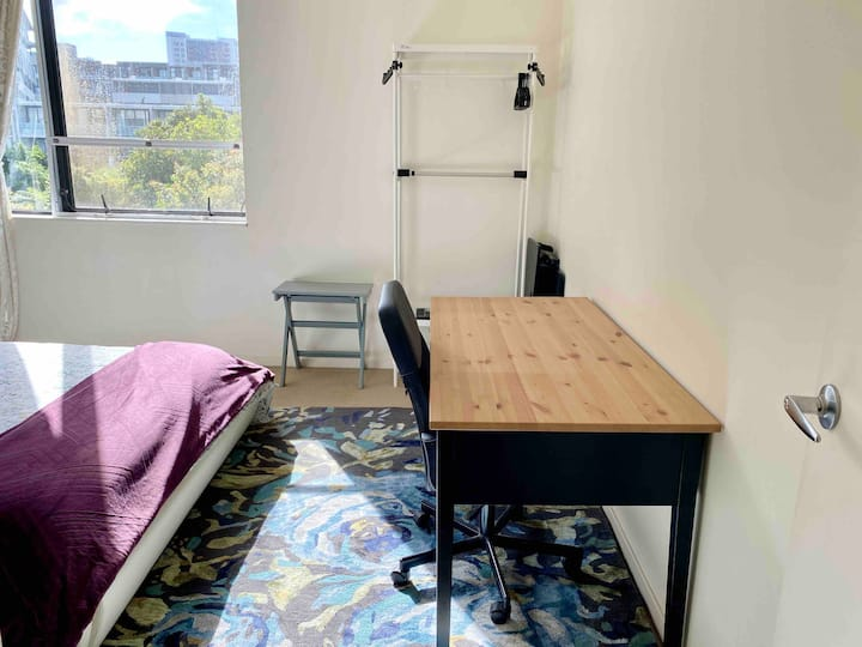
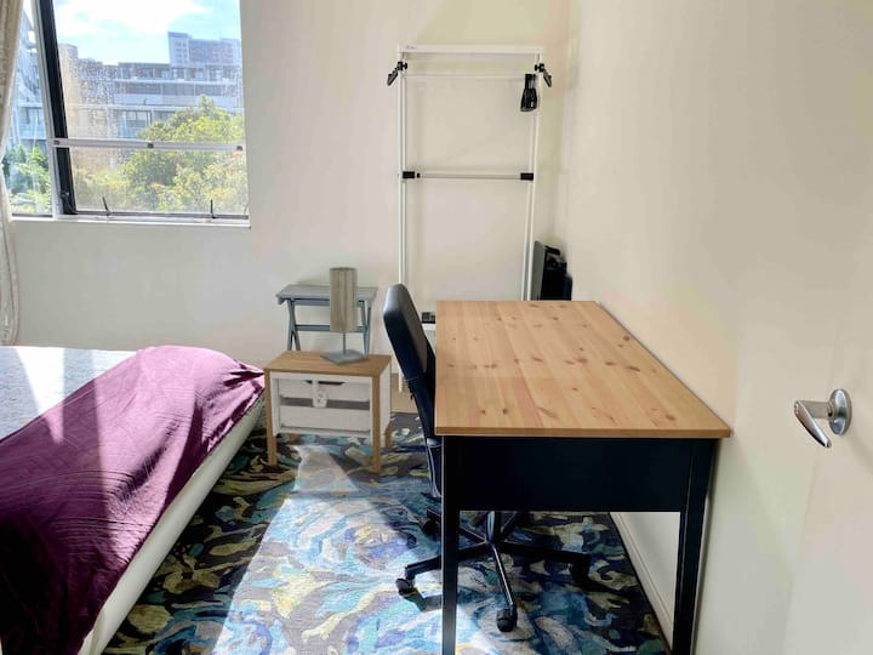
+ nightstand (331, 408)
+ table lamp (343, 313)
